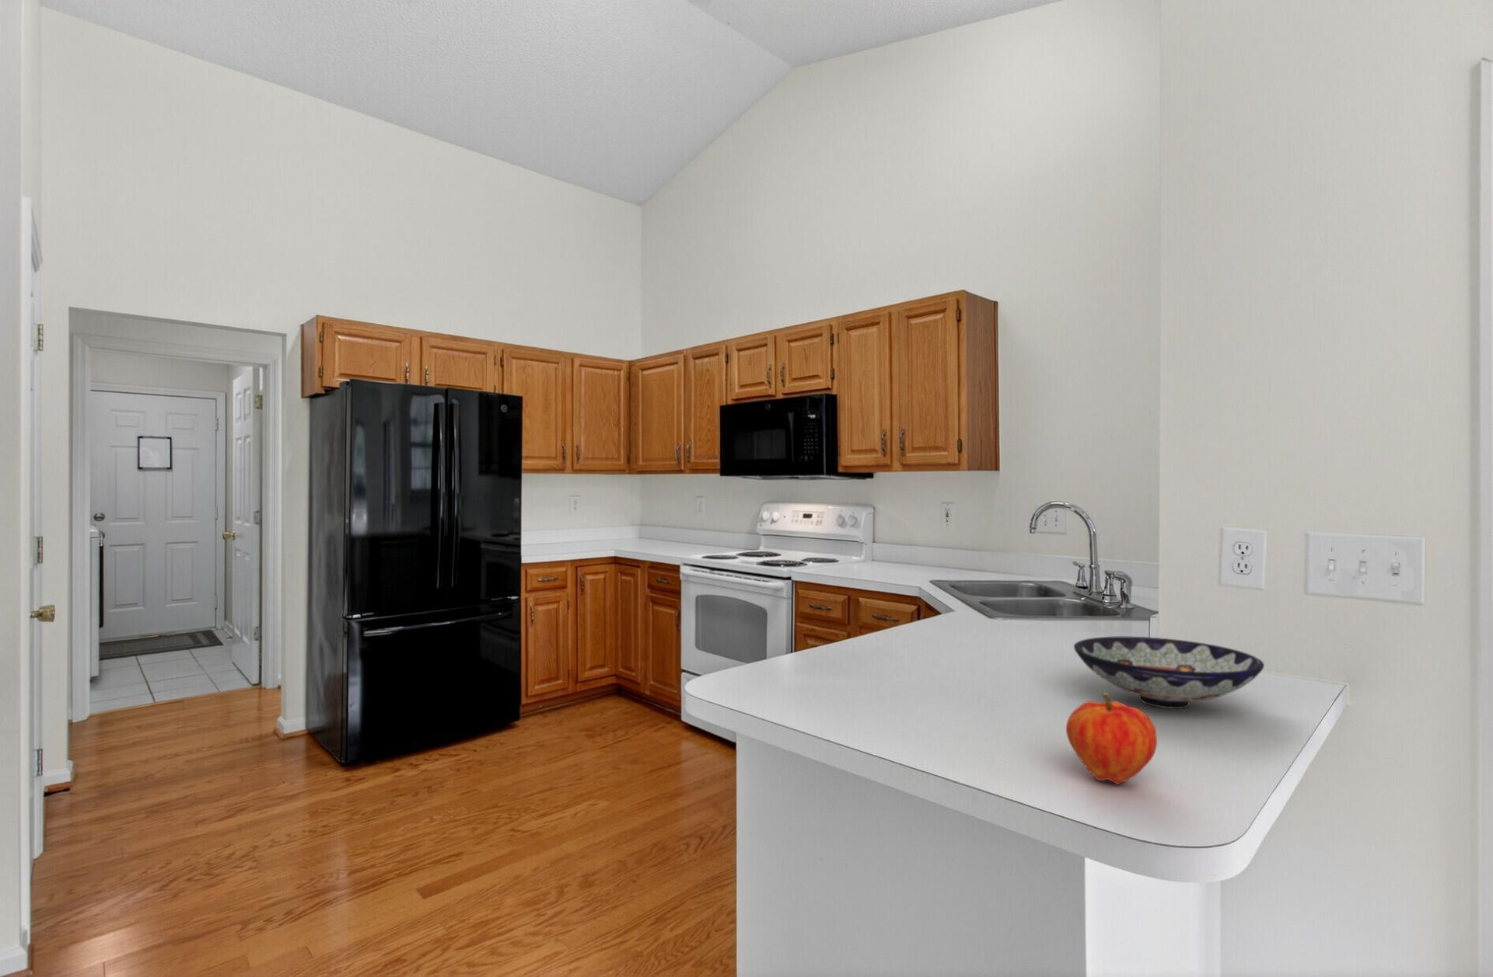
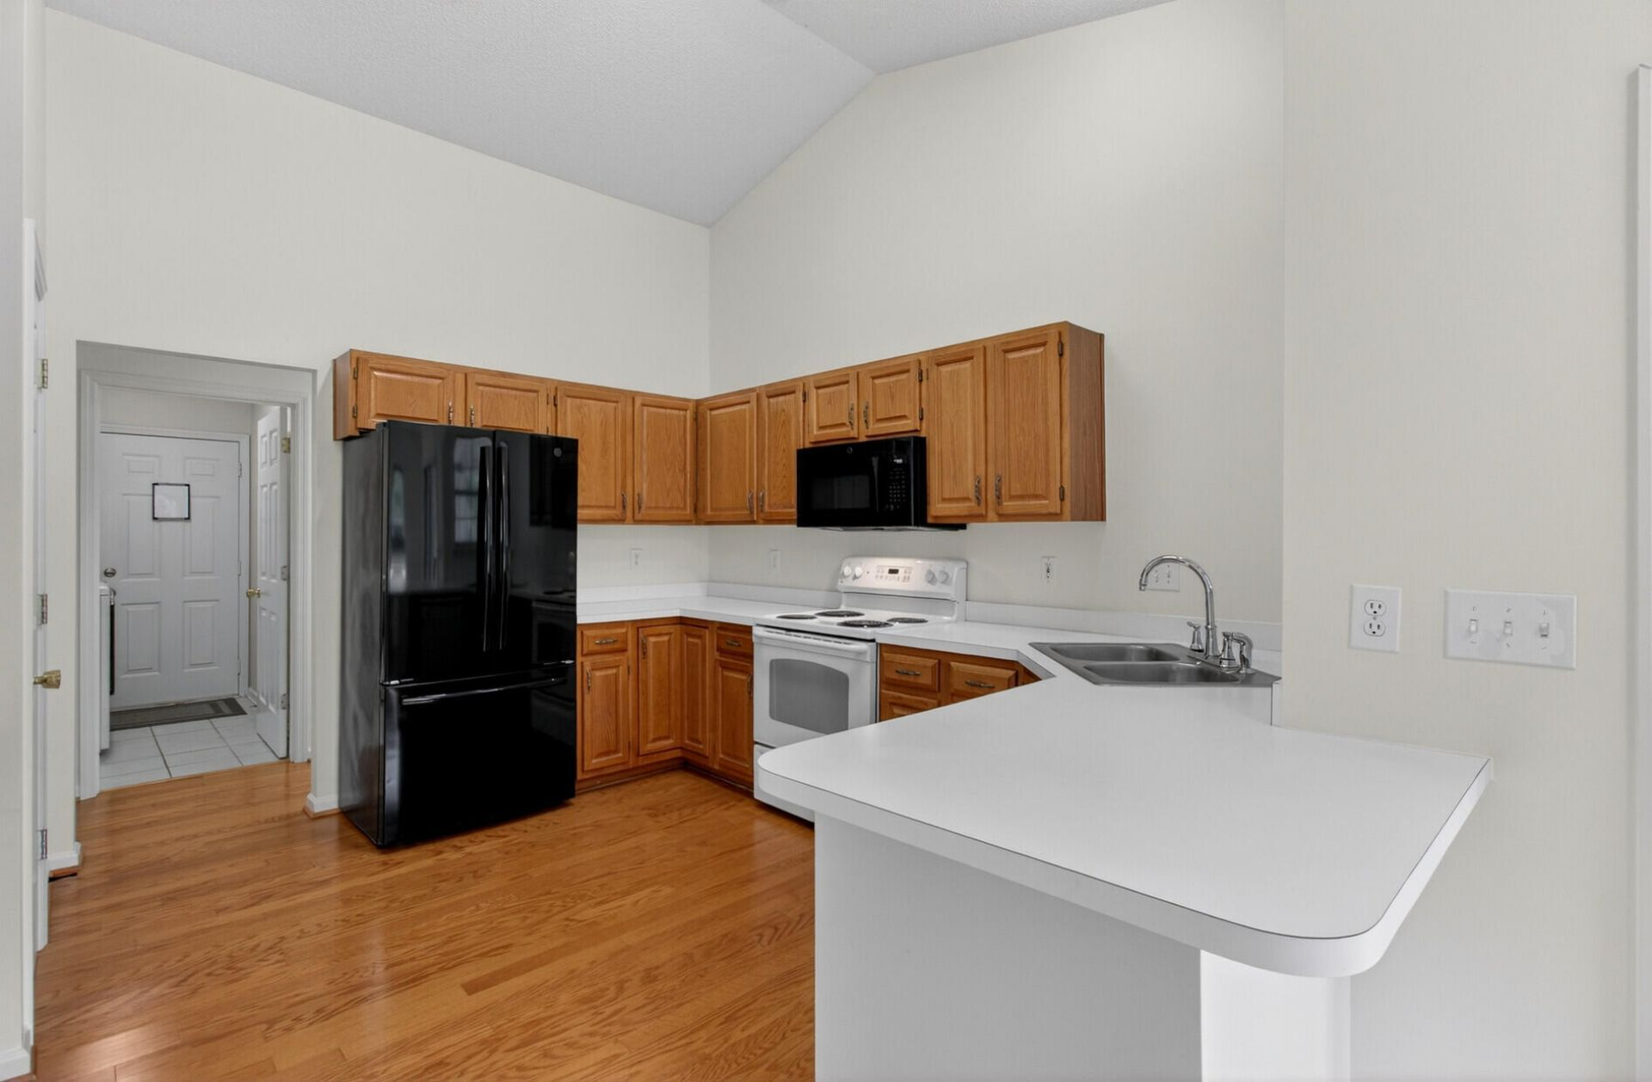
- fruit (1110, 735)
- bowl (1163, 677)
